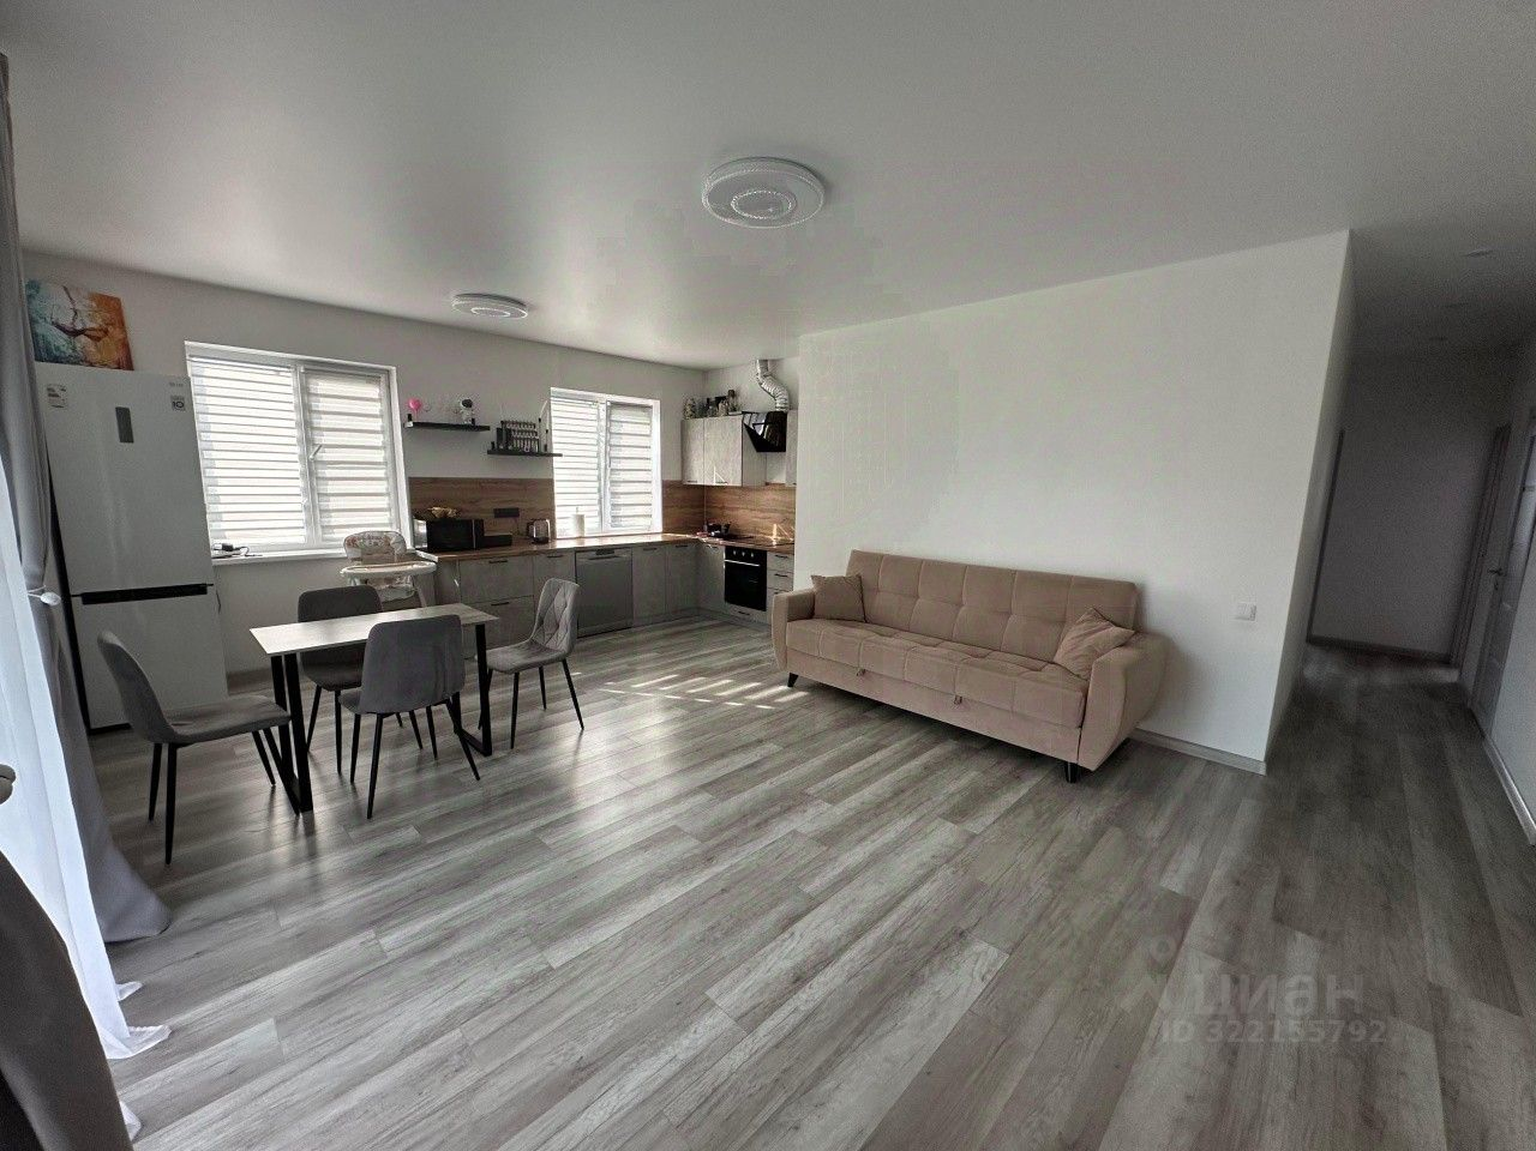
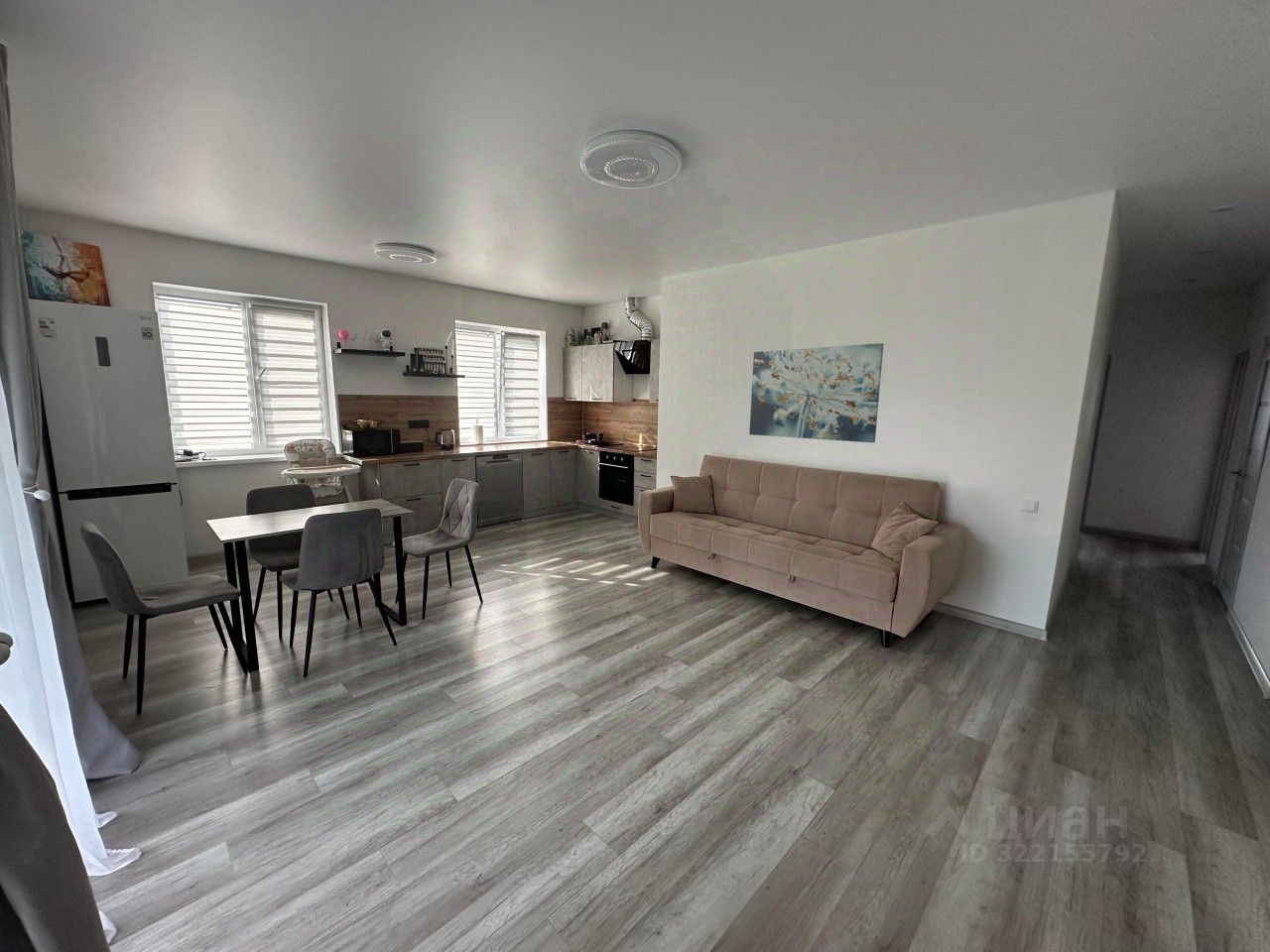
+ wall art (810, 394)
